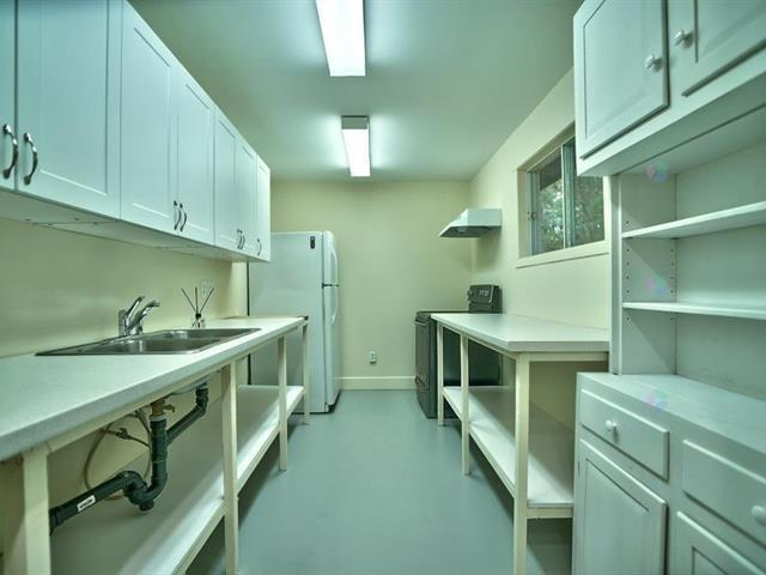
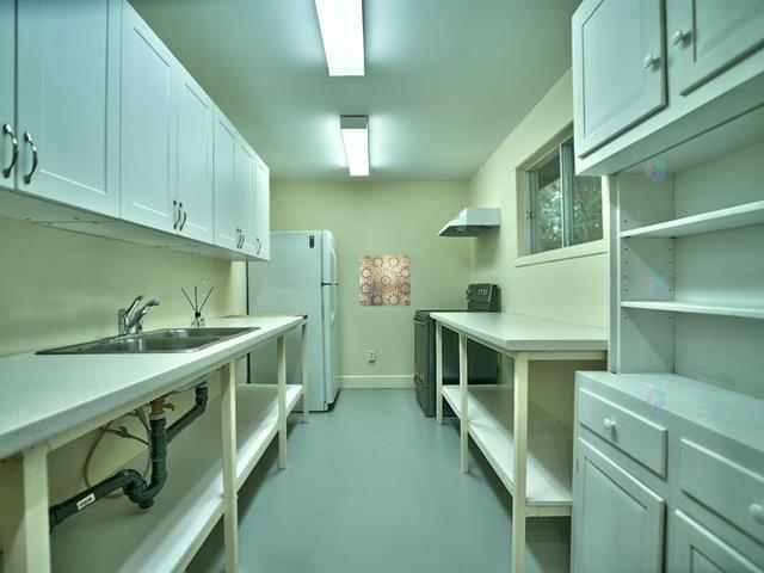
+ wall art (384, 281)
